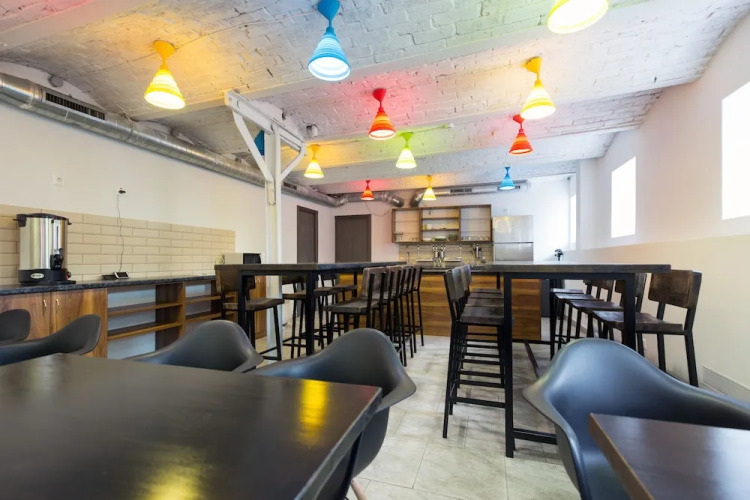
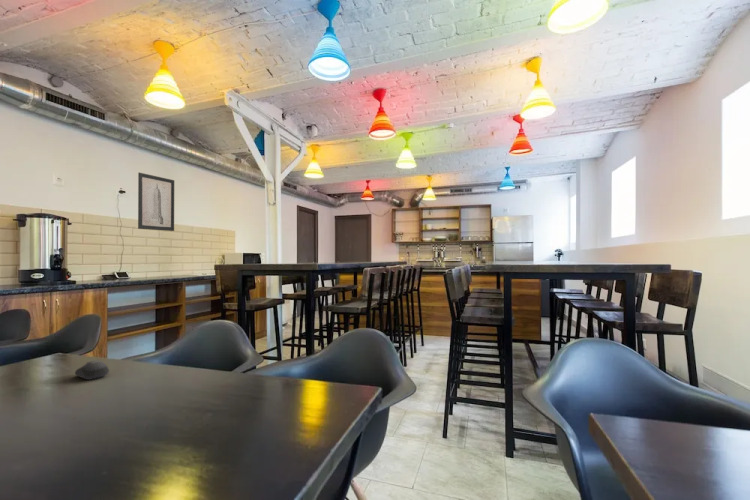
+ computer mouse (92, 368)
+ wall art (157, 203)
